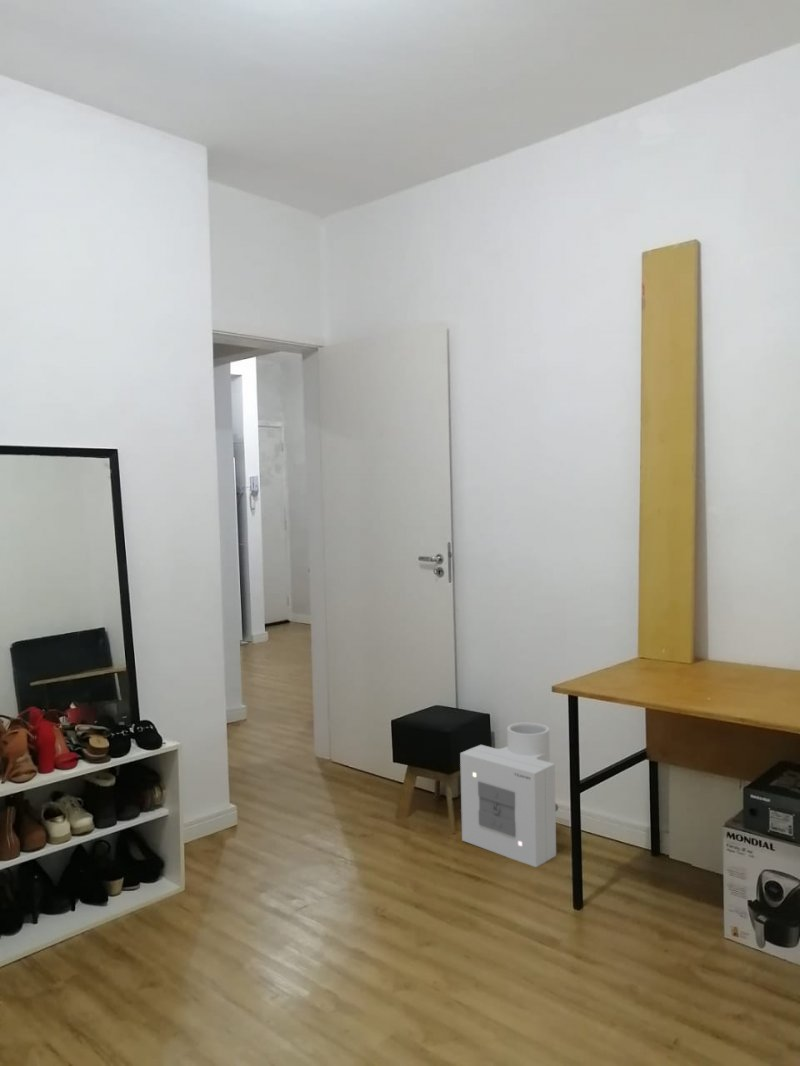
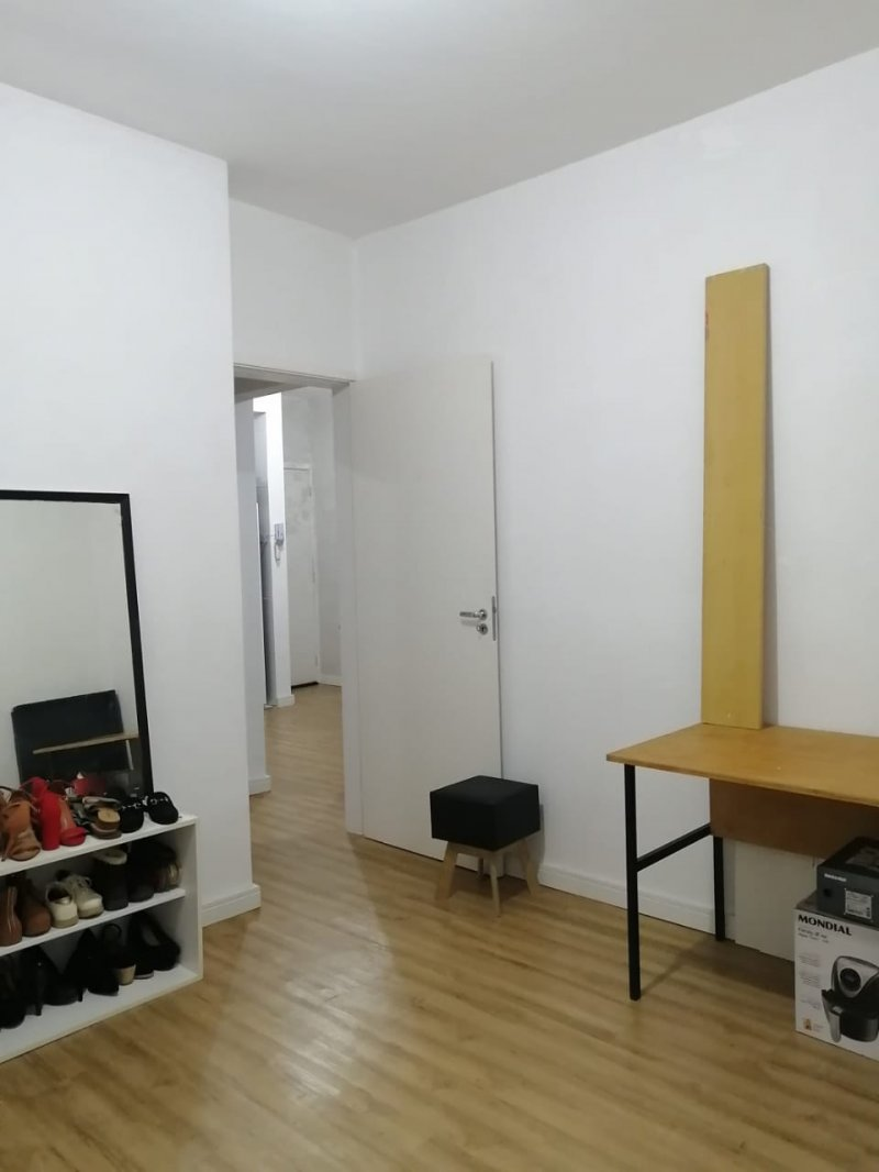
- air purifier (527, 783)
